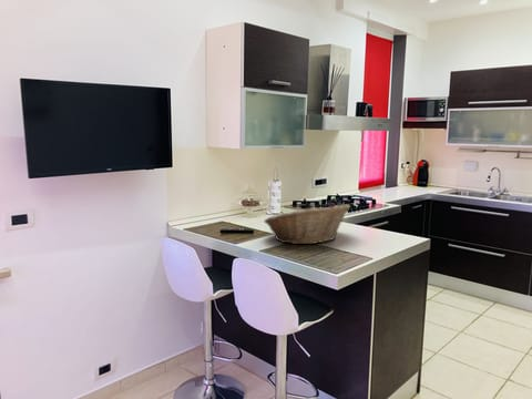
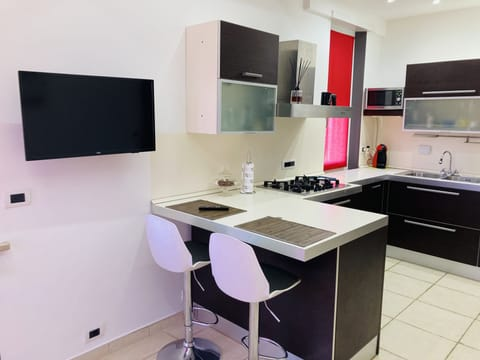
- fruit basket (307, 221)
